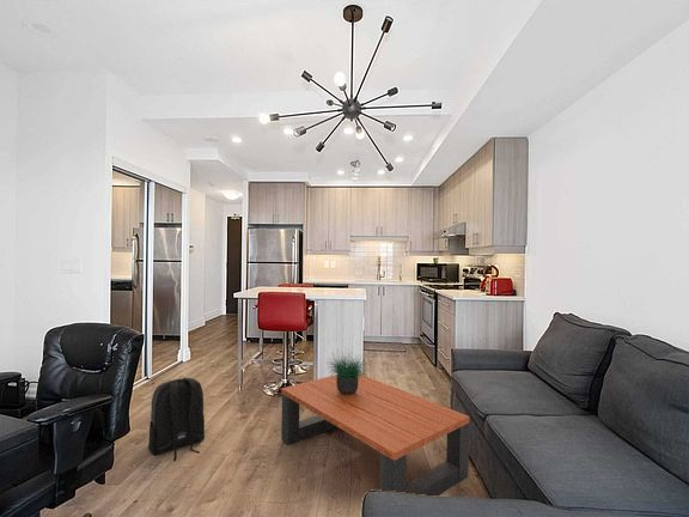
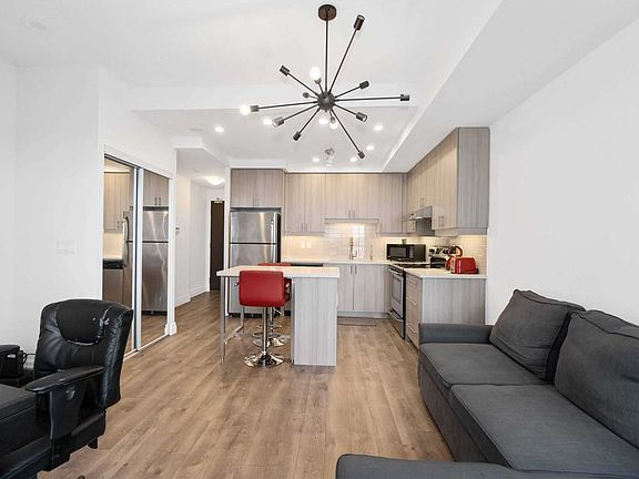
- backpack (178, 410)
- coffee table (366, 428)
- potted plant (347, 367)
